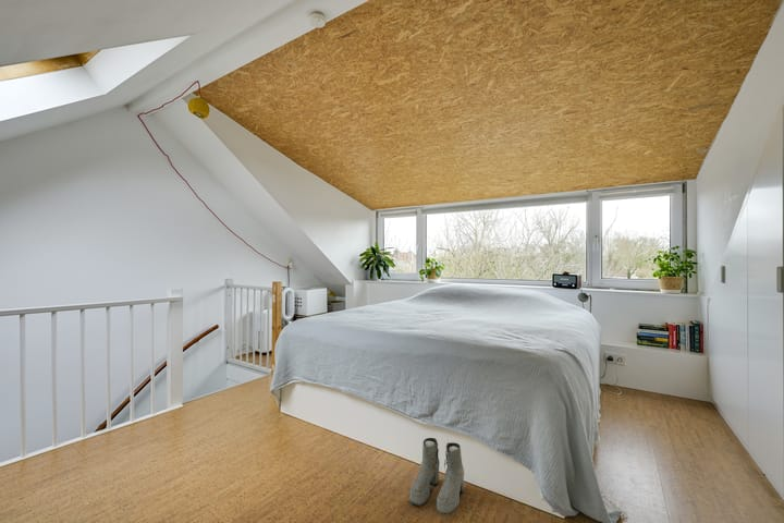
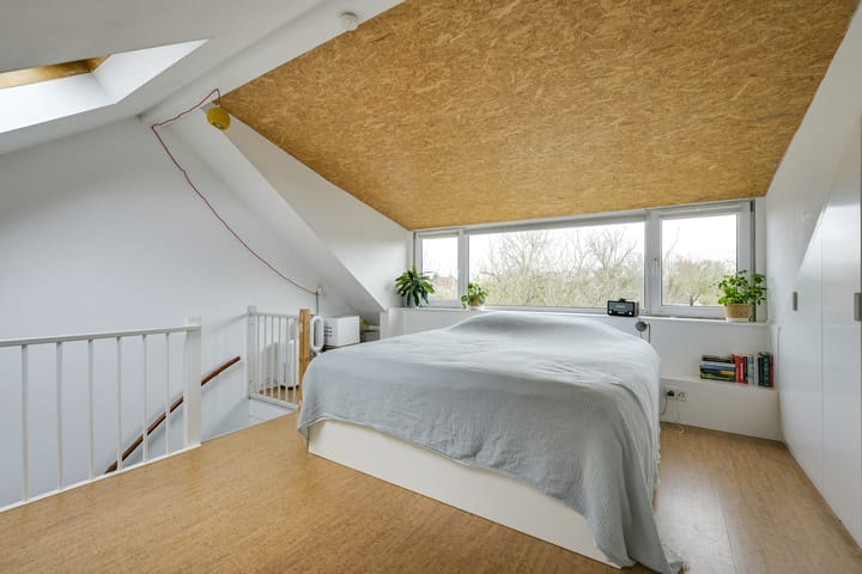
- boots (438, 471)
